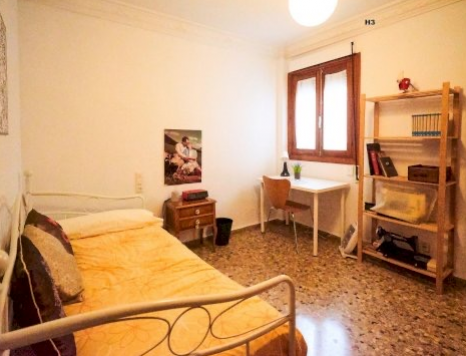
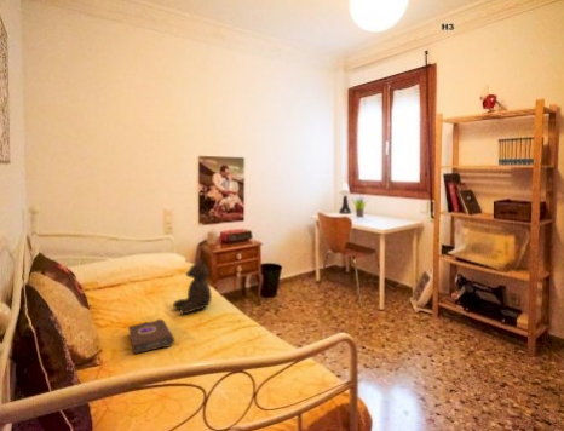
+ teddy bear (192, 283)
+ book (150, 334)
